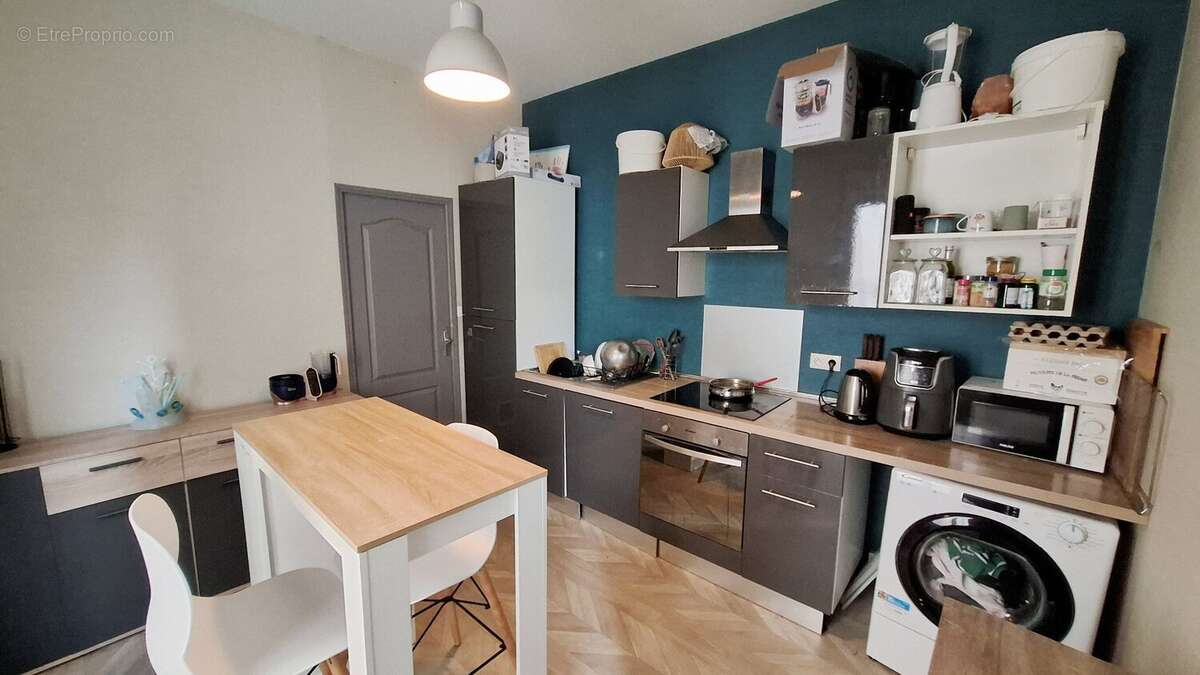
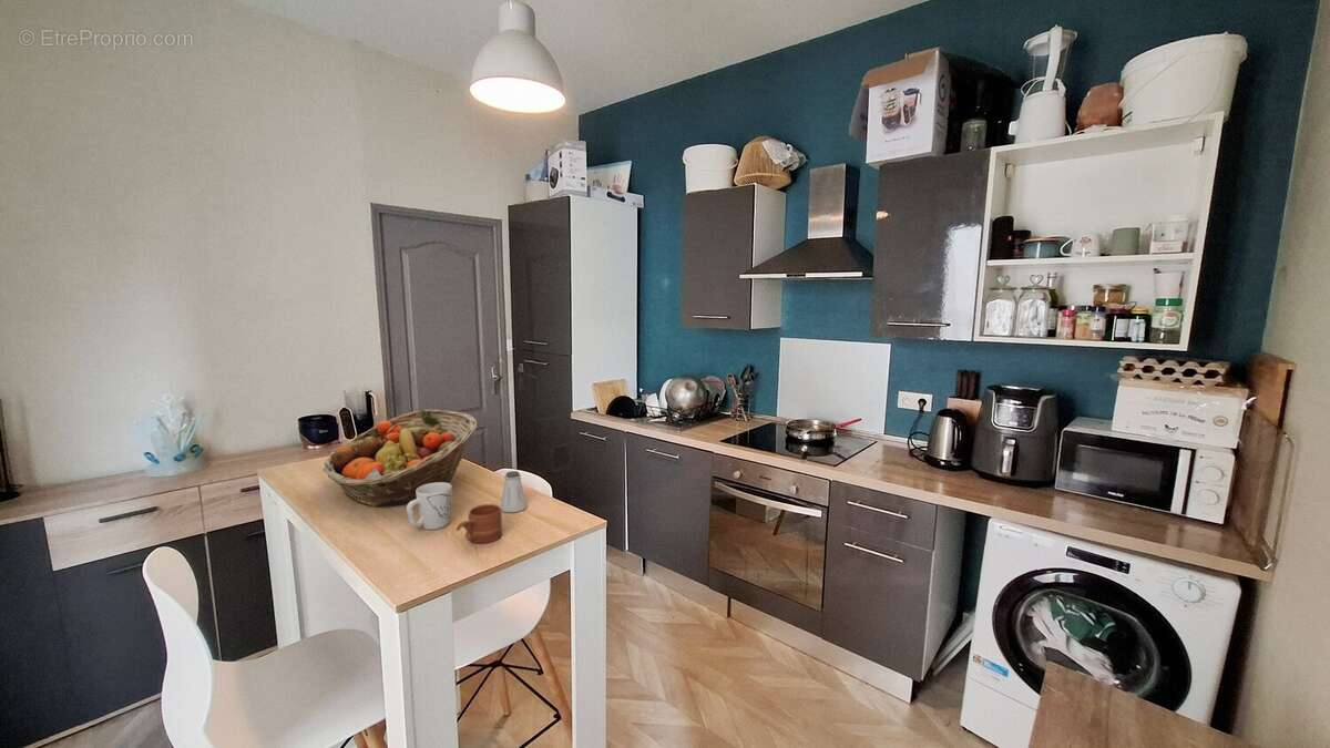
+ mug (477, 525)
+ mug (429, 508)
+ saltshaker (512, 490)
+ fruit basket (403, 453)
